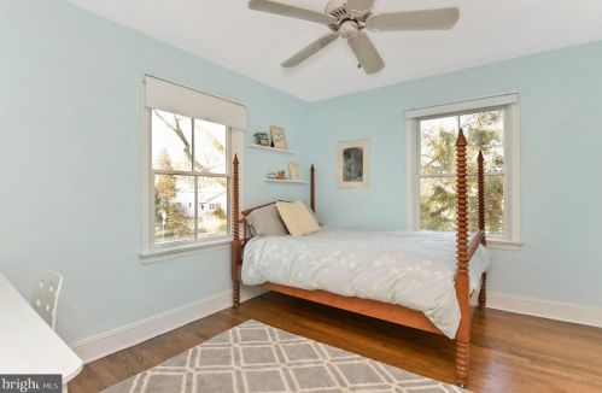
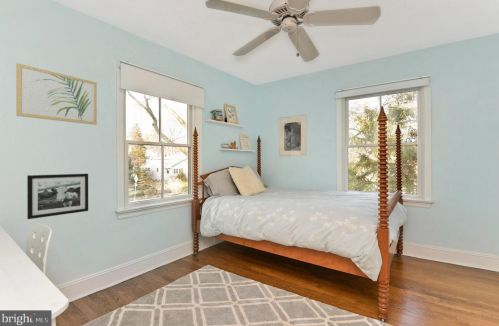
+ wall art (60, 97)
+ picture frame (60, 194)
